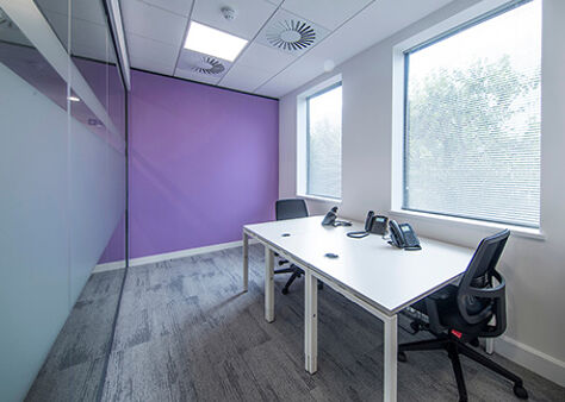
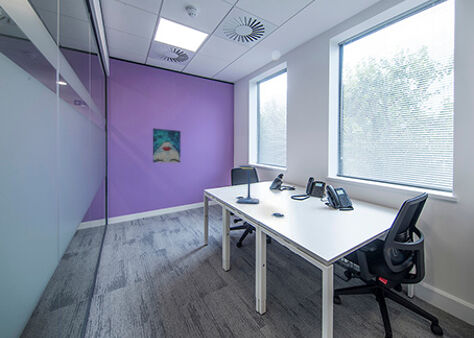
+ desk lamp (248, 184)
+ wall art (167, 146)
